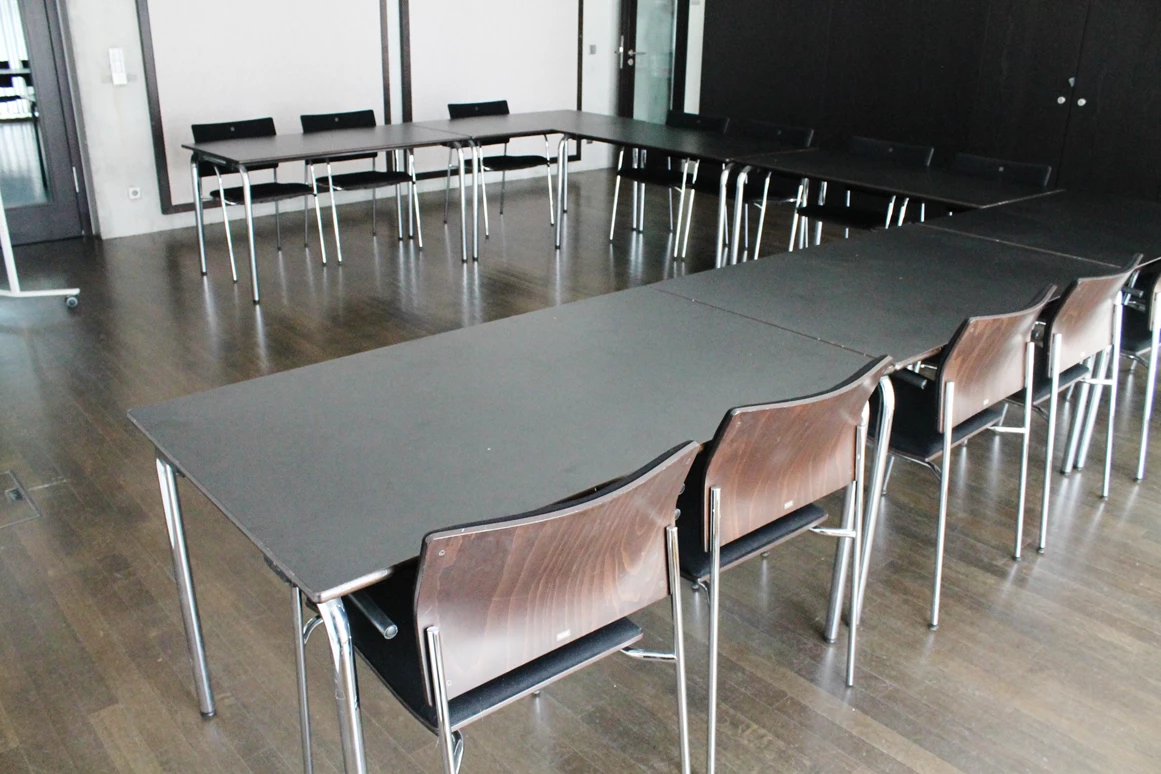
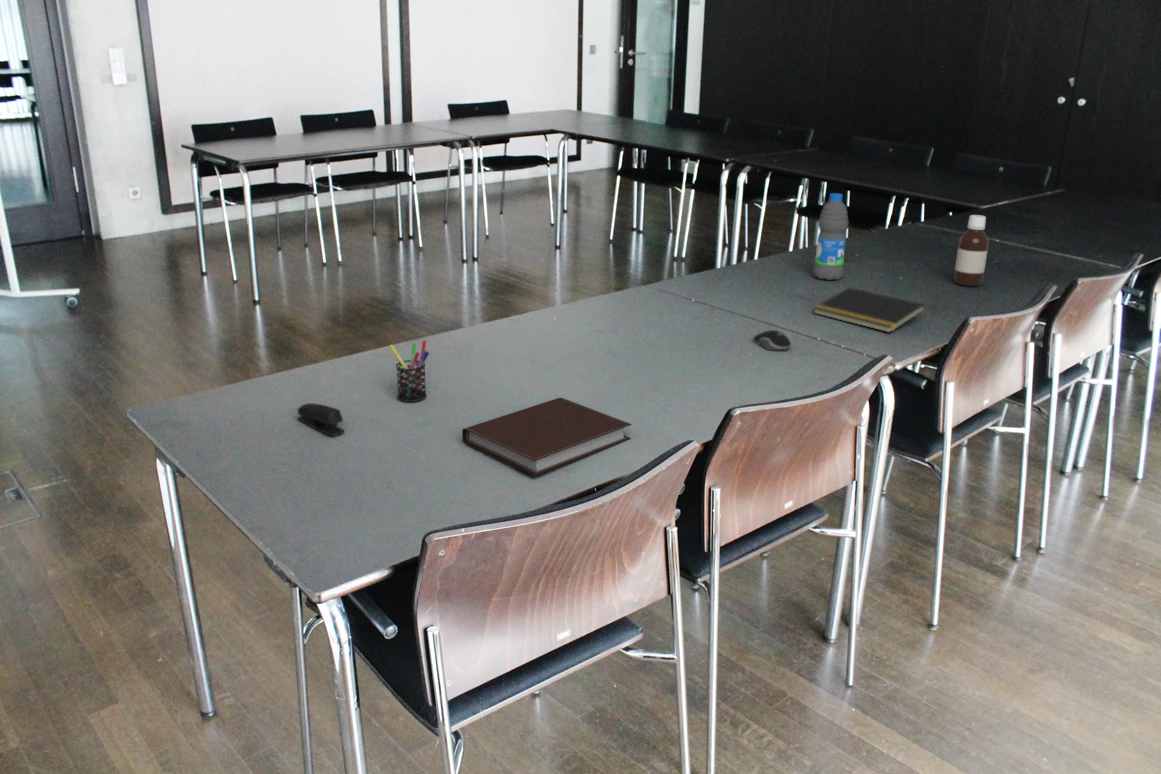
+ notebook (547, 433)
+ bottle (972, 250)
+ notepad (868, 308)
+ computer mouse (773, 338)
+ stapler (319, 414)
+ pen holder (413, 367)
+ water bottle (831, 236)
